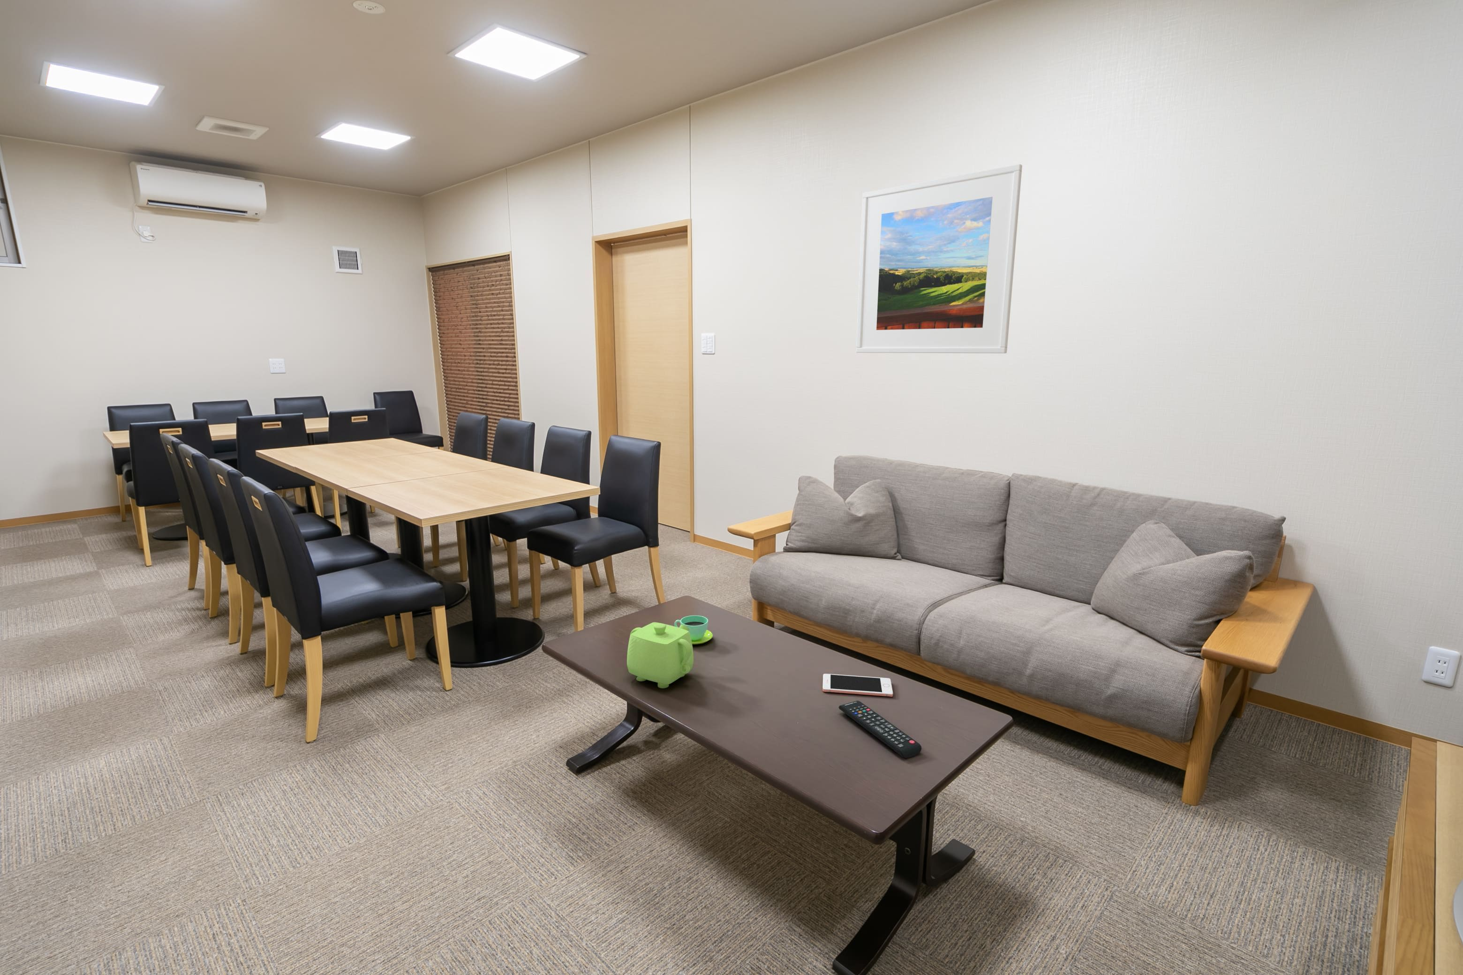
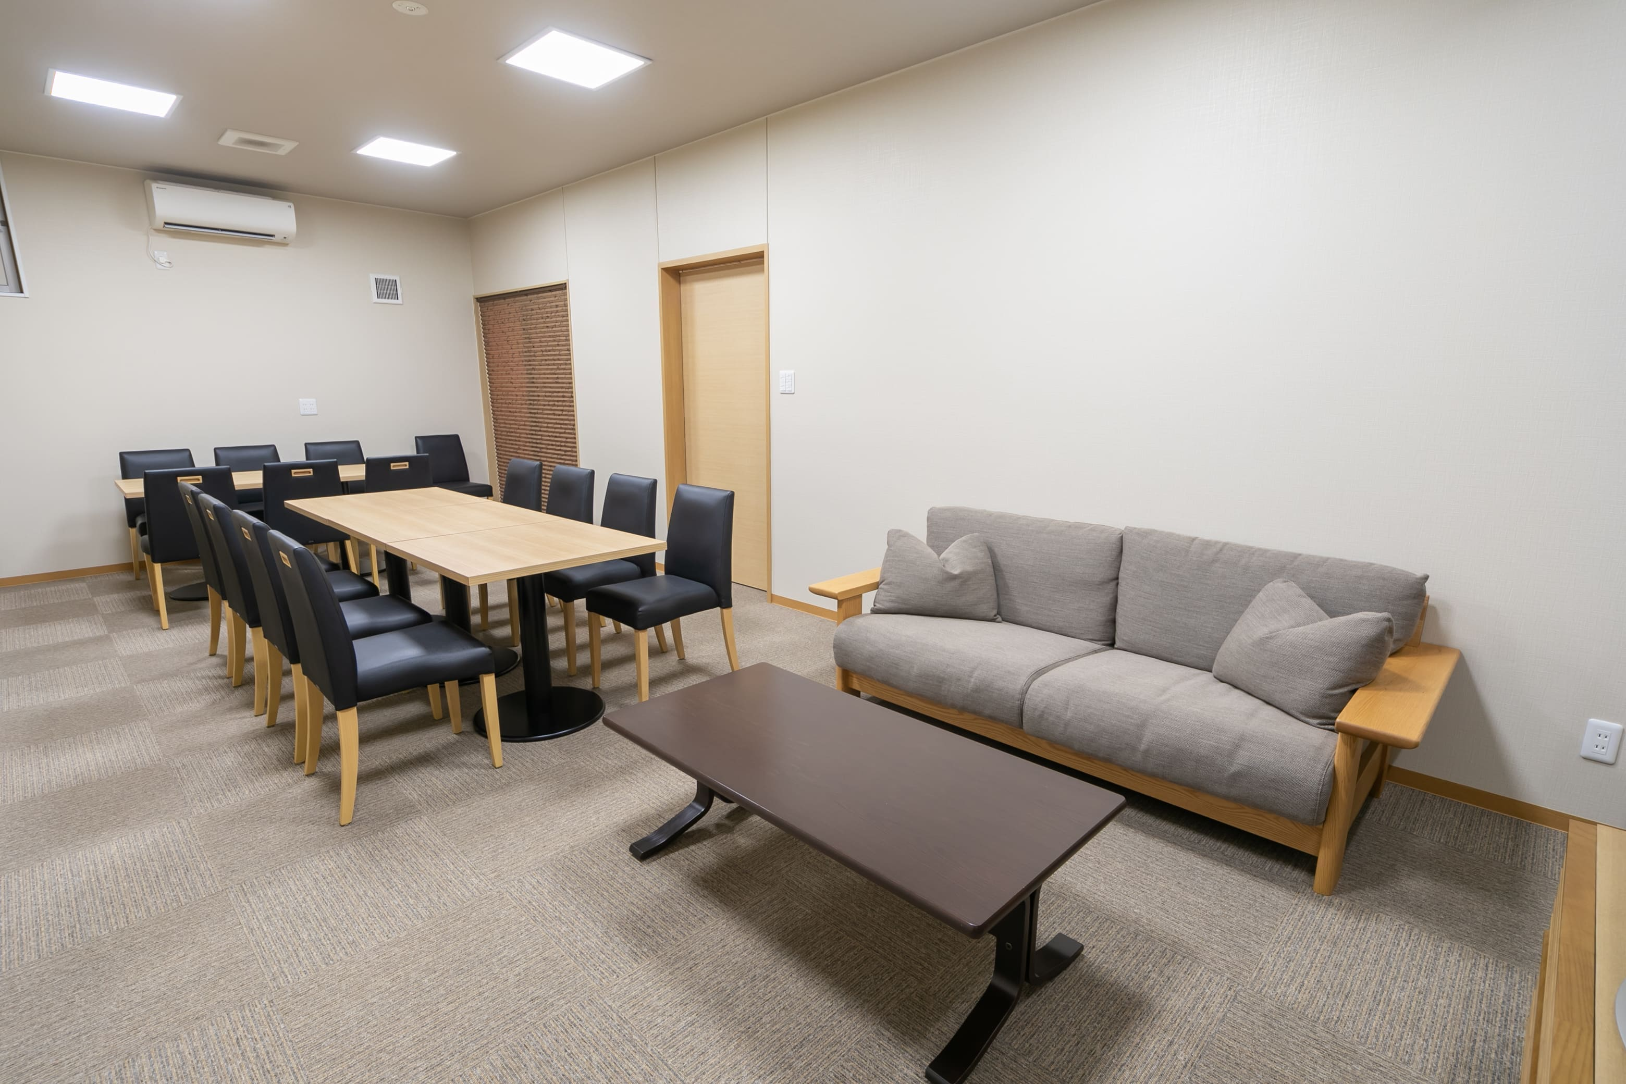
- remote control (877, 728)
- cell phone (857, 684)
- cup (693, 630)
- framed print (931, 268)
- teapot (666, 647)
